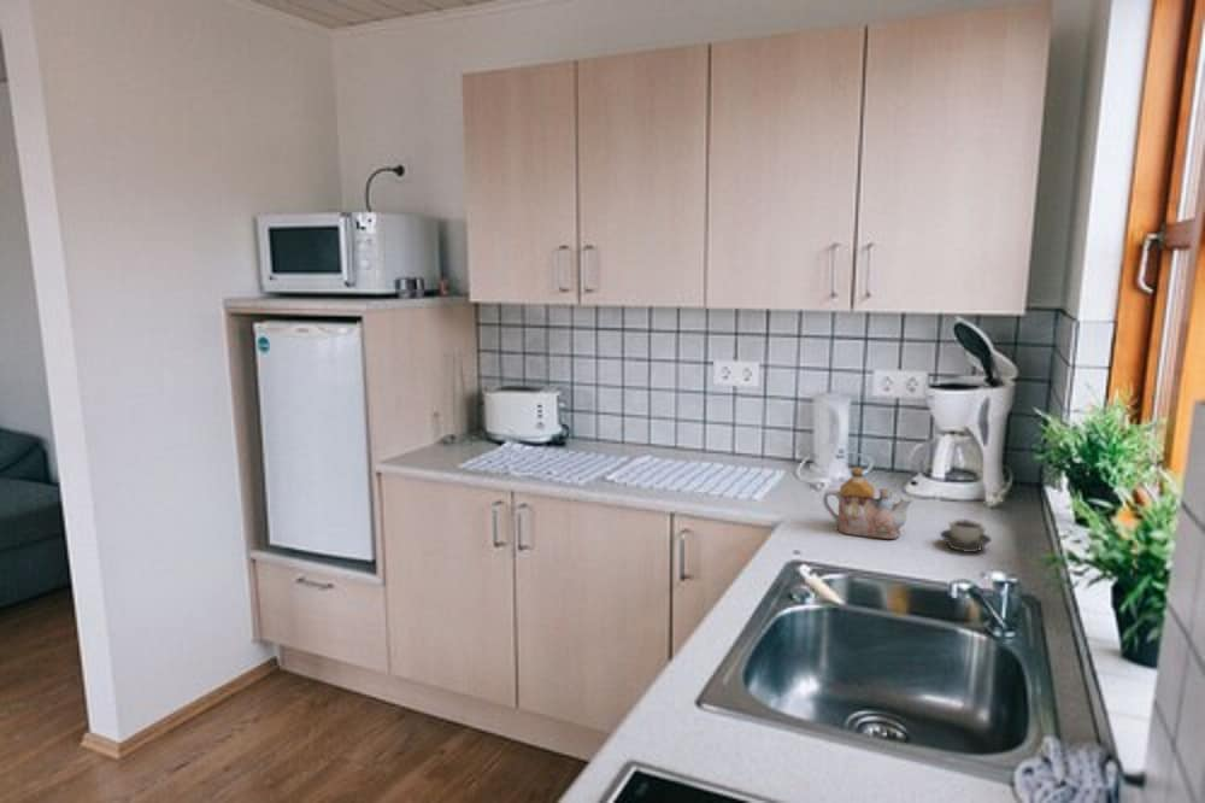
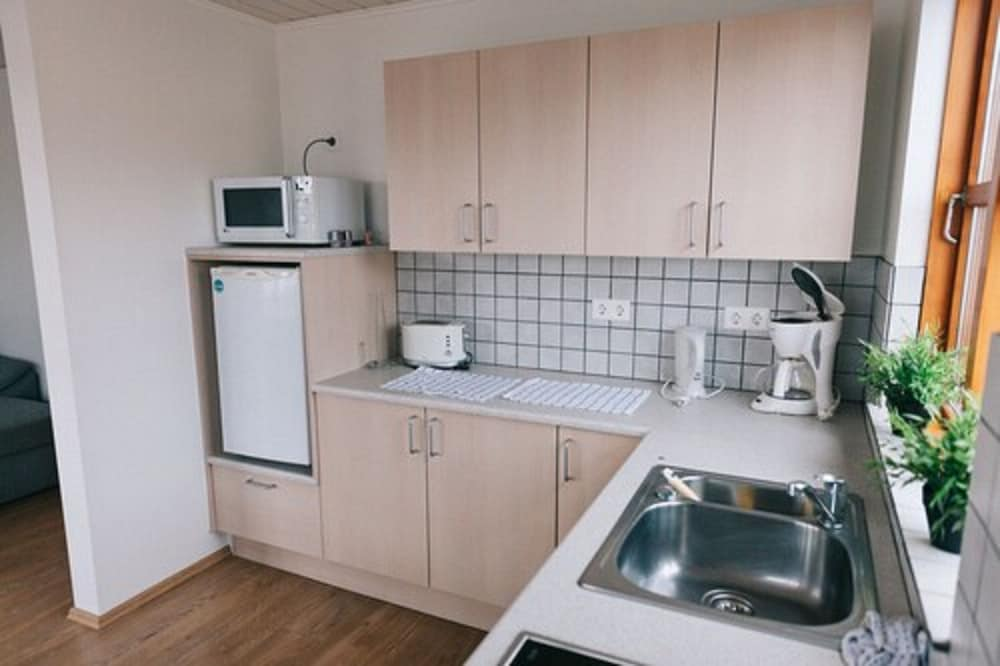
- cup (965, 534)
- teapot (866, 498)
